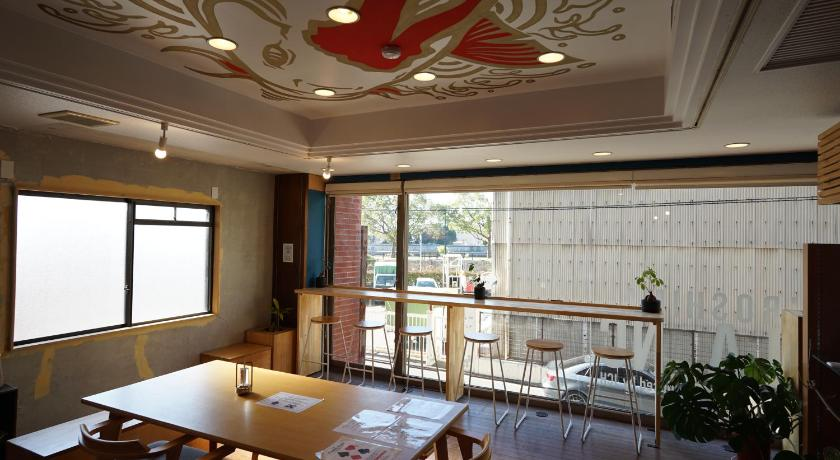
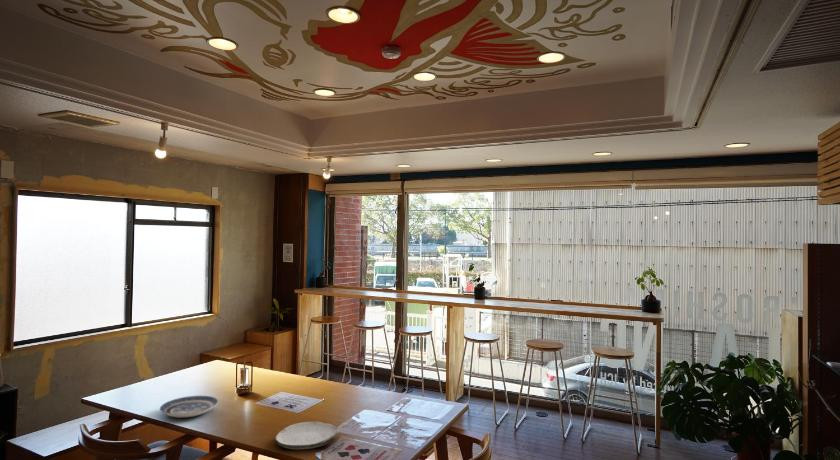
+ plate (307, 435)
+ plate (189, 408)
